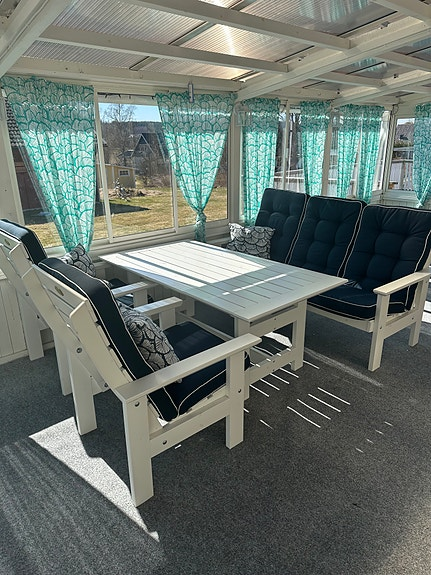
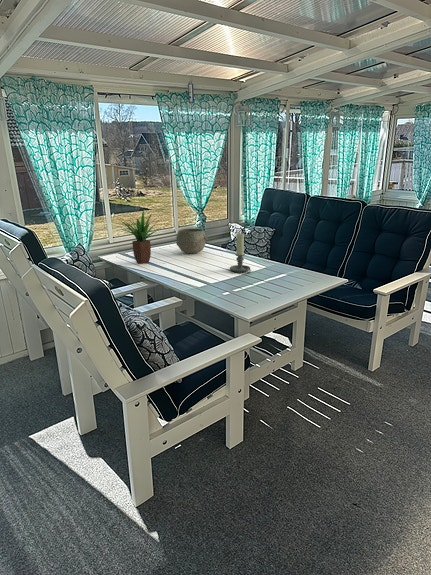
+ potted plant (141, 237)
+ bowl (191, 241)
+ candle holder (241, 252)
